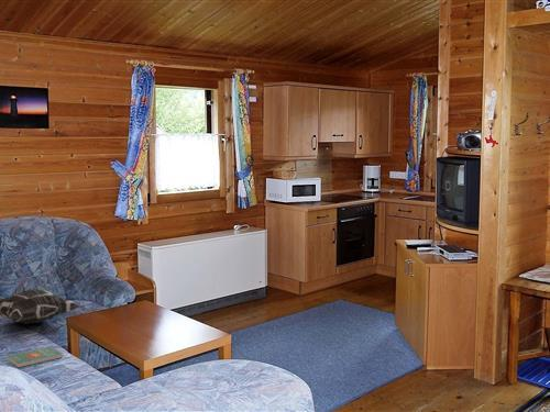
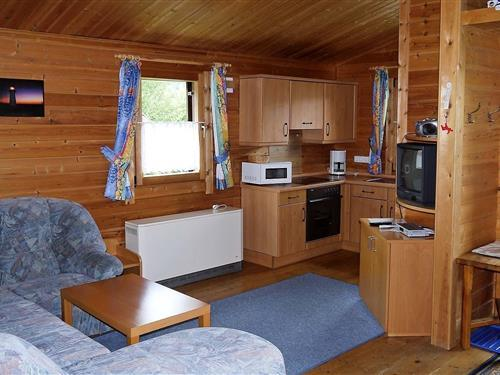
- book (34, 356)
- decorative pillow (32, 305)
